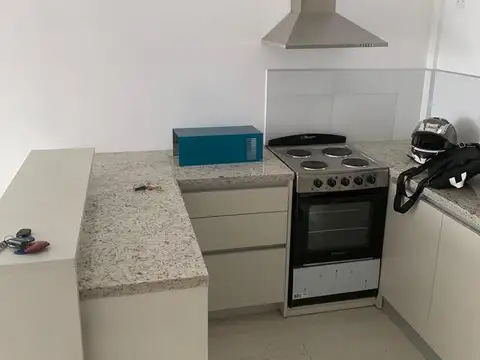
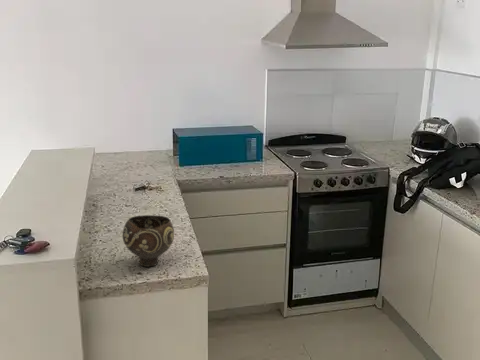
+ bowl (148, 240)
